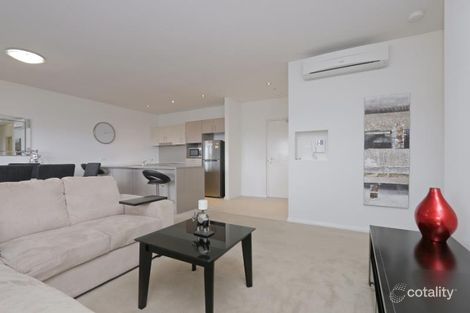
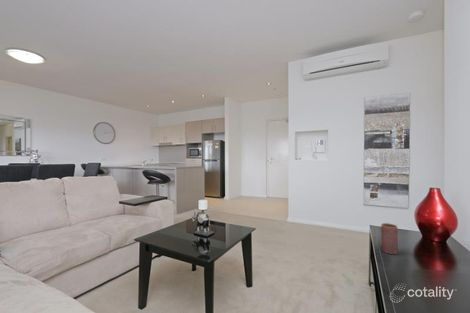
+ candle (389, 238)
